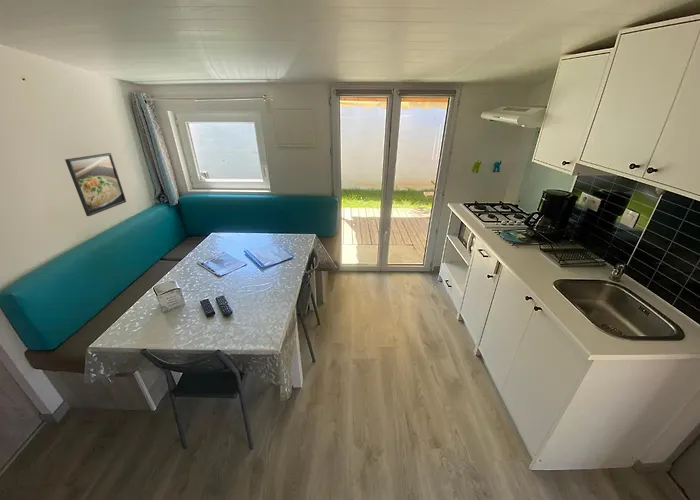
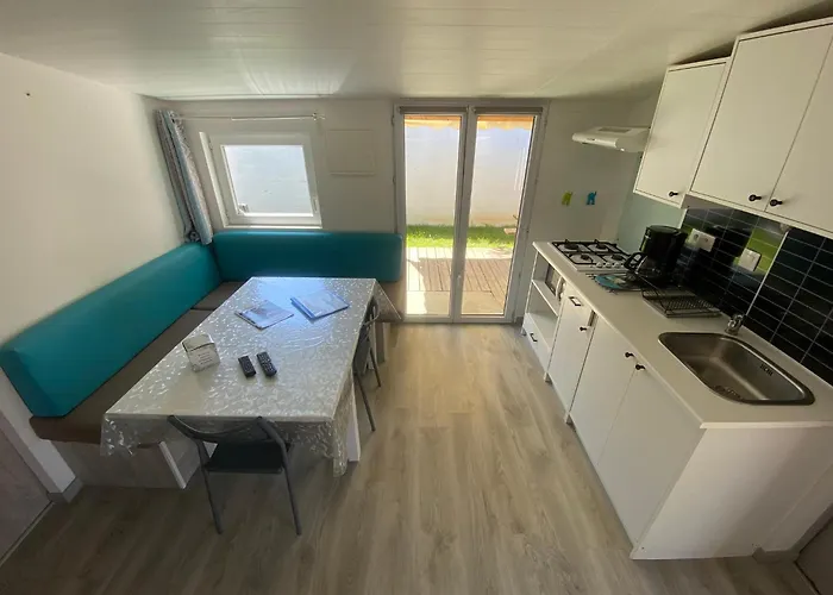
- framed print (99, 183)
